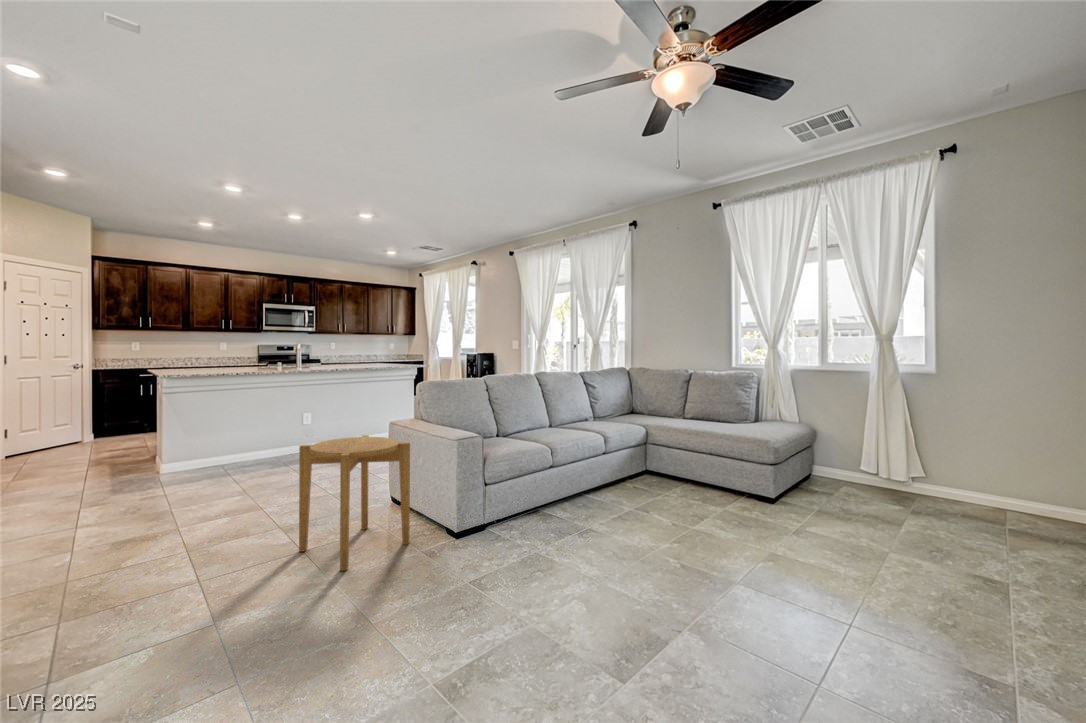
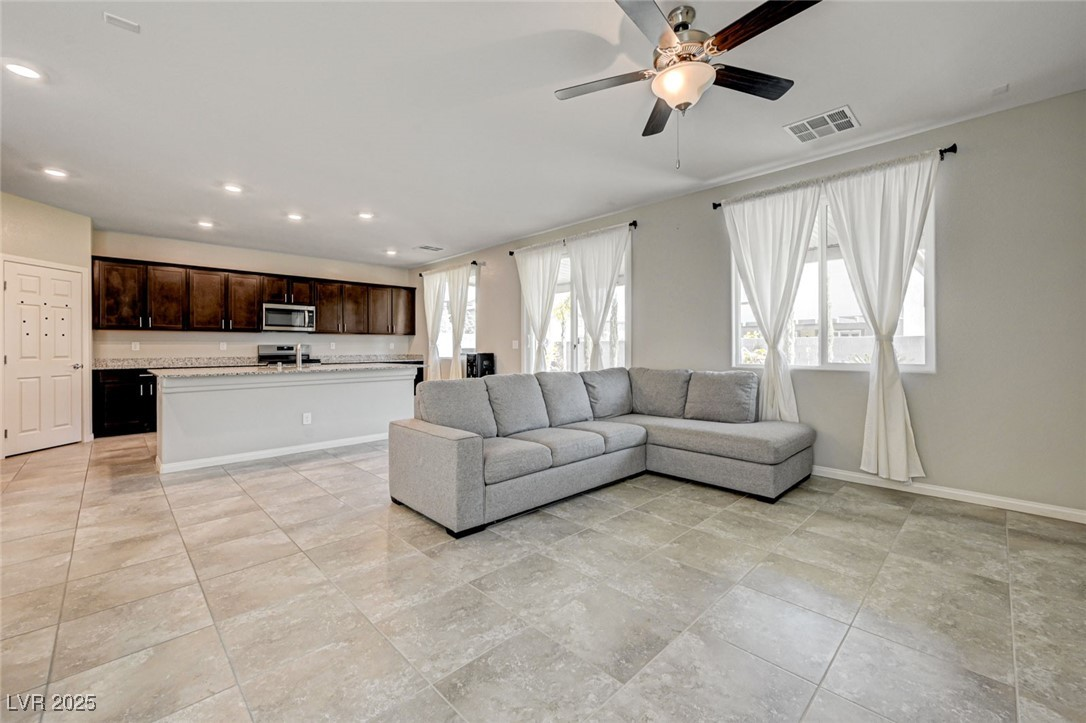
- side table (361, 495)
